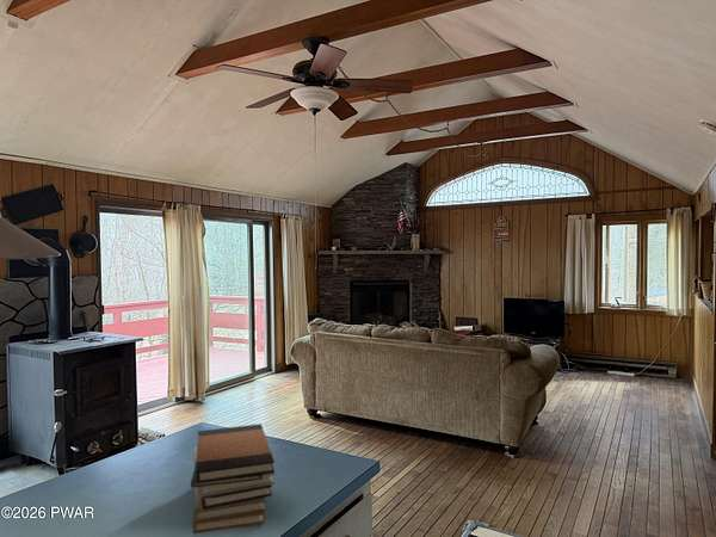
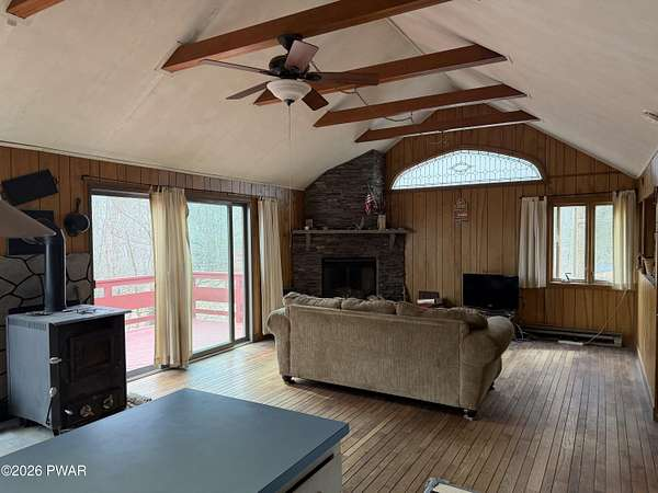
- book stack (232, 471)
